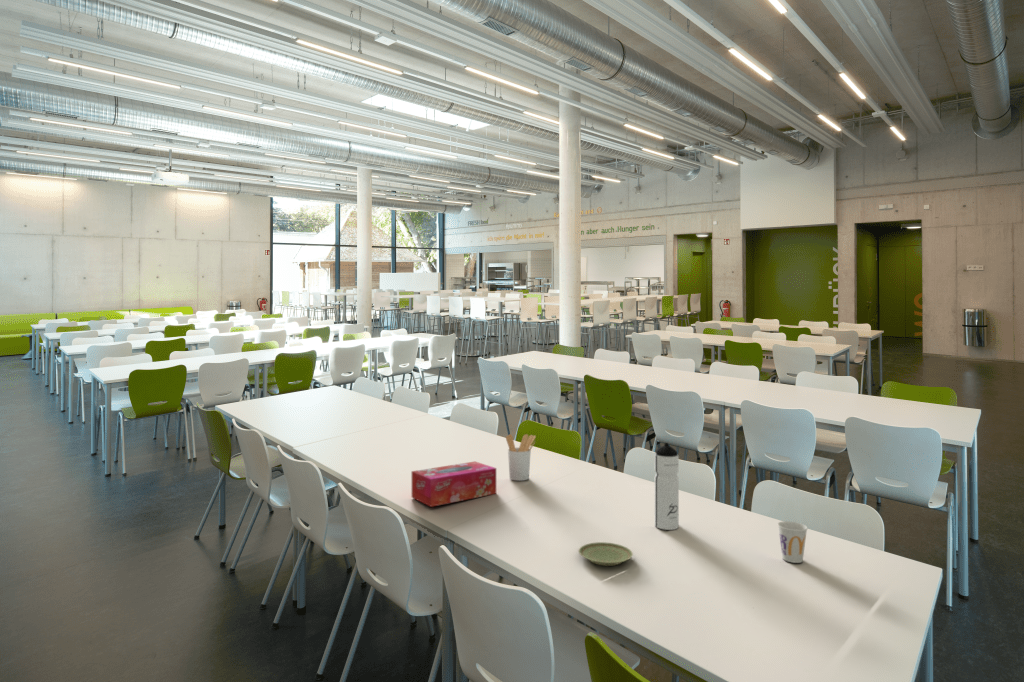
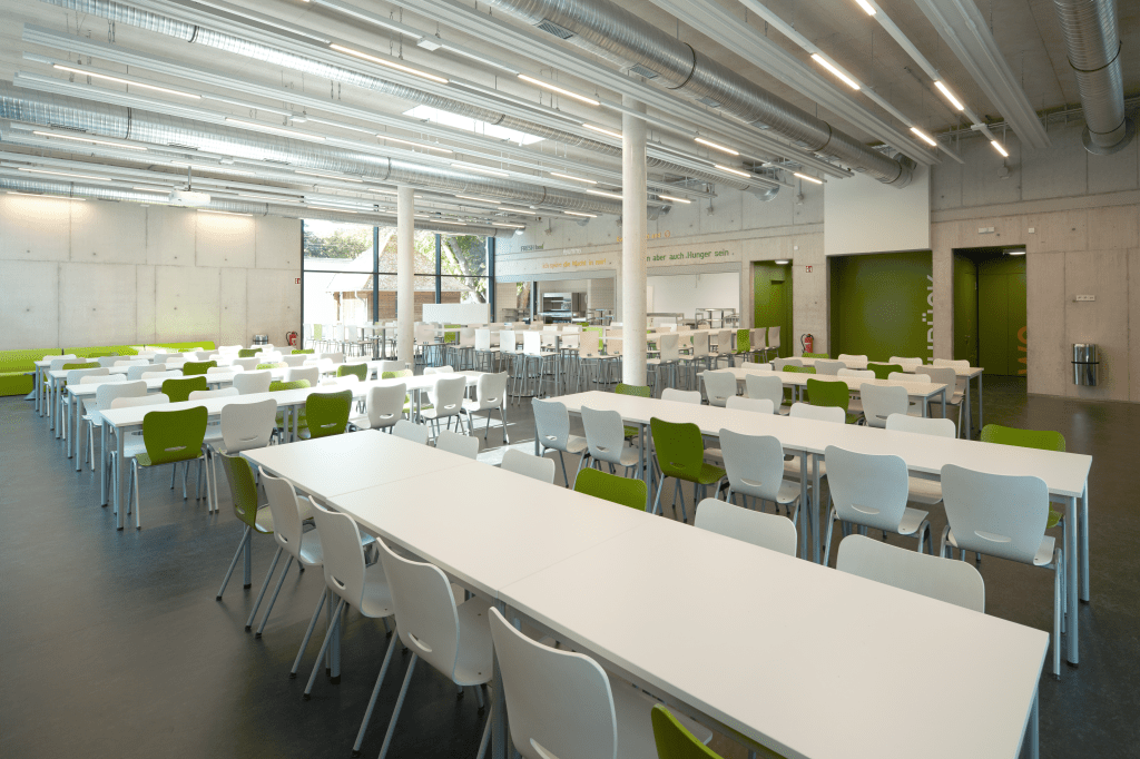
- tissue box (454, 482)
- plate (605, 555)
- utensil holder (522, 455)
- cup (792, 542)
- water bottle (666, 484)
